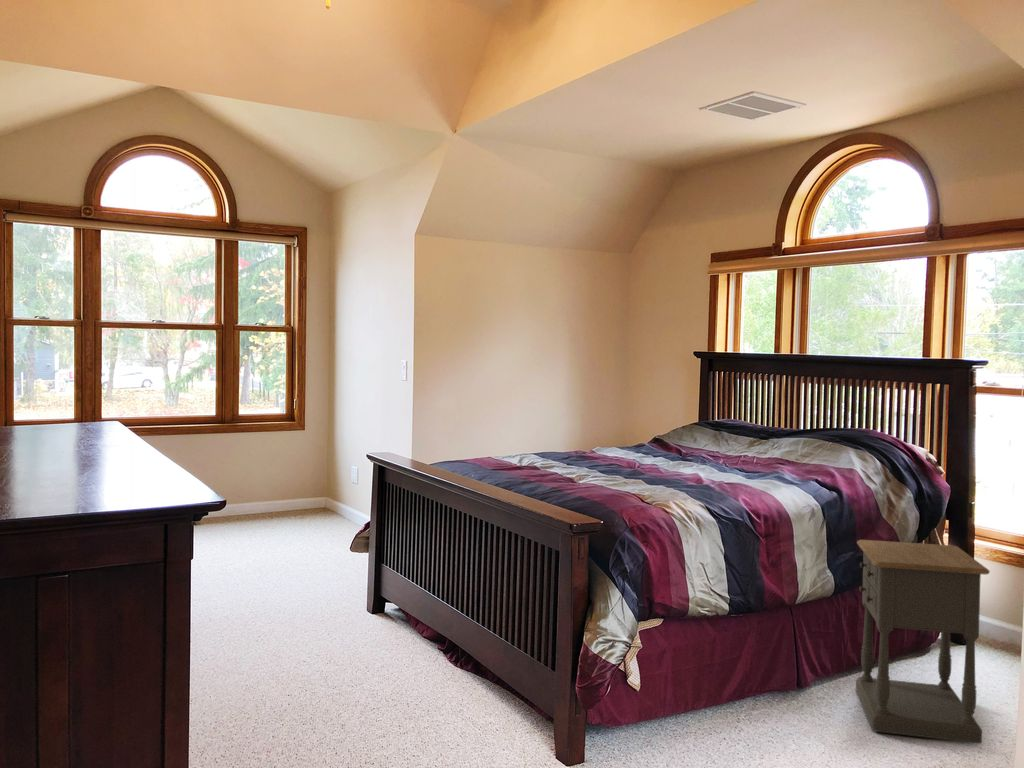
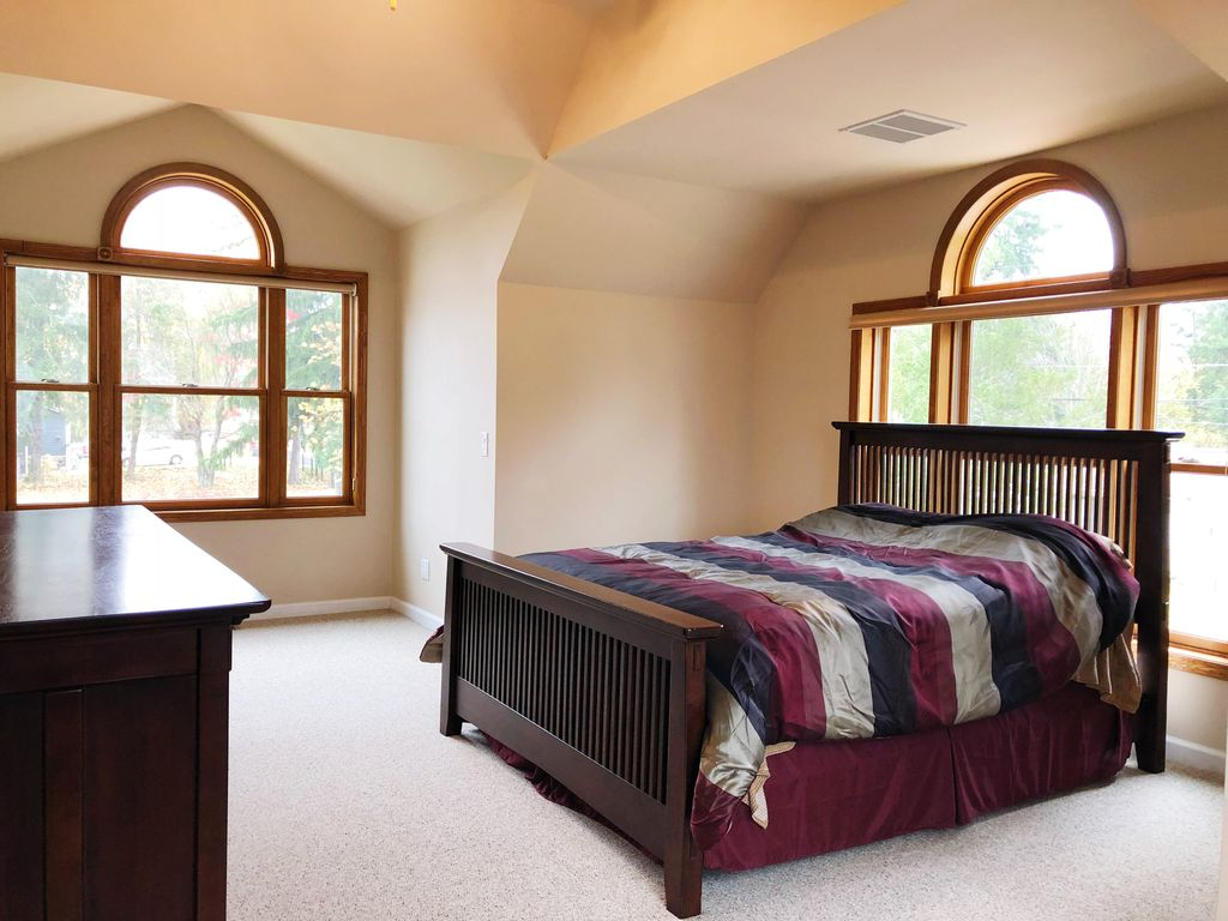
- nightstand (915, 629)
